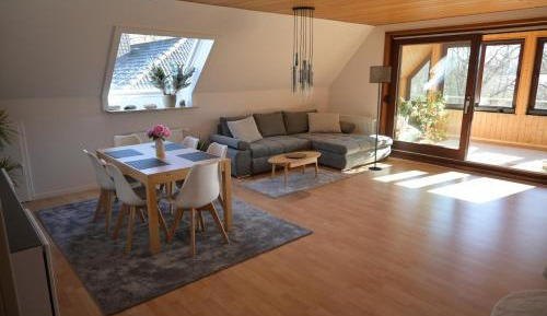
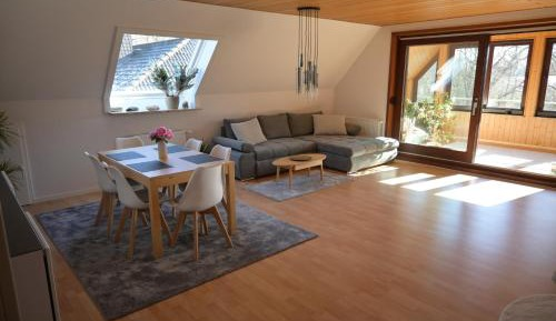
- floor lamp (377, 118)
